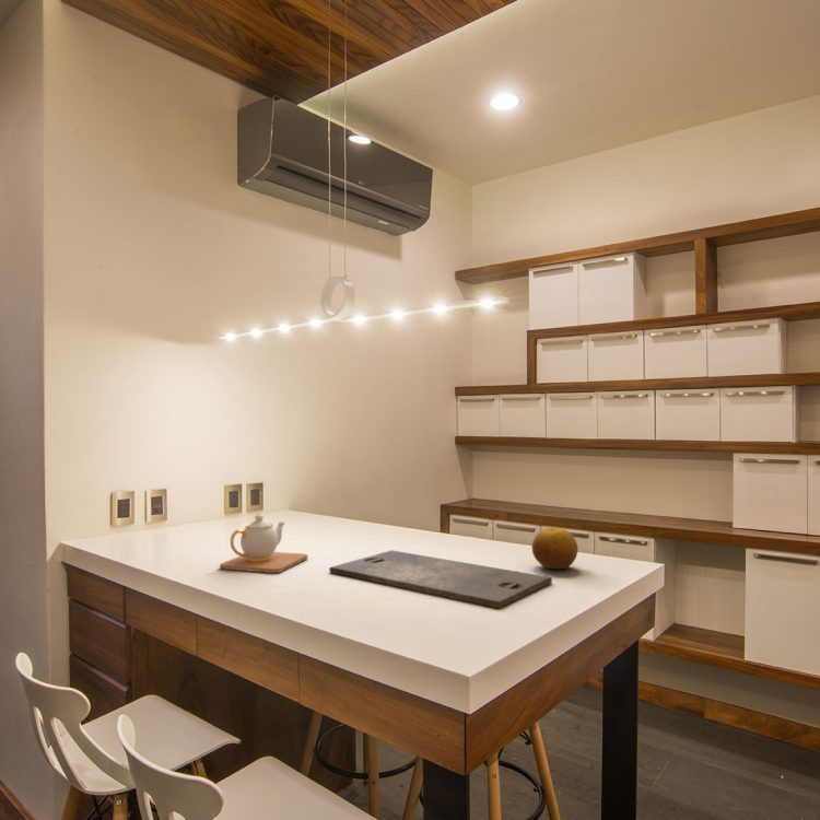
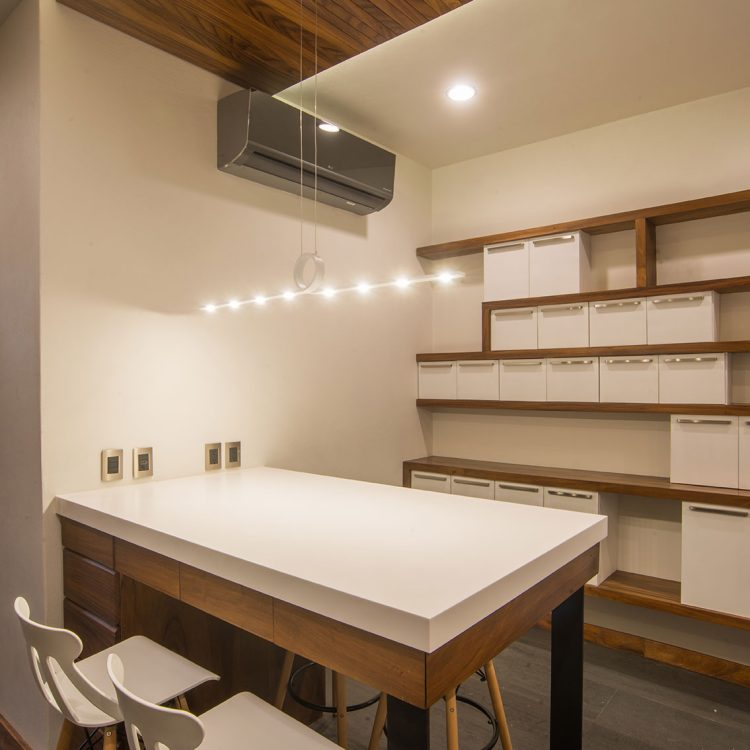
- fruit (554, 548)
- teapot (265, 538)
- cutting board (436, 574)
